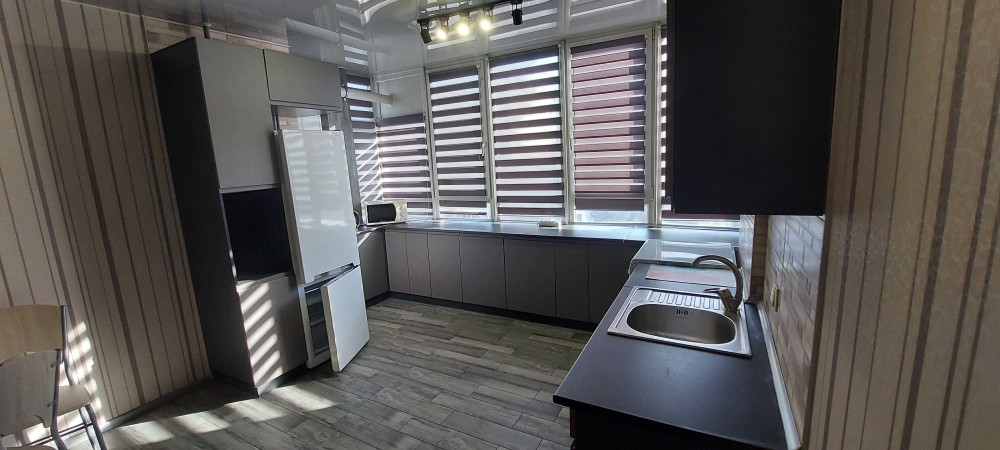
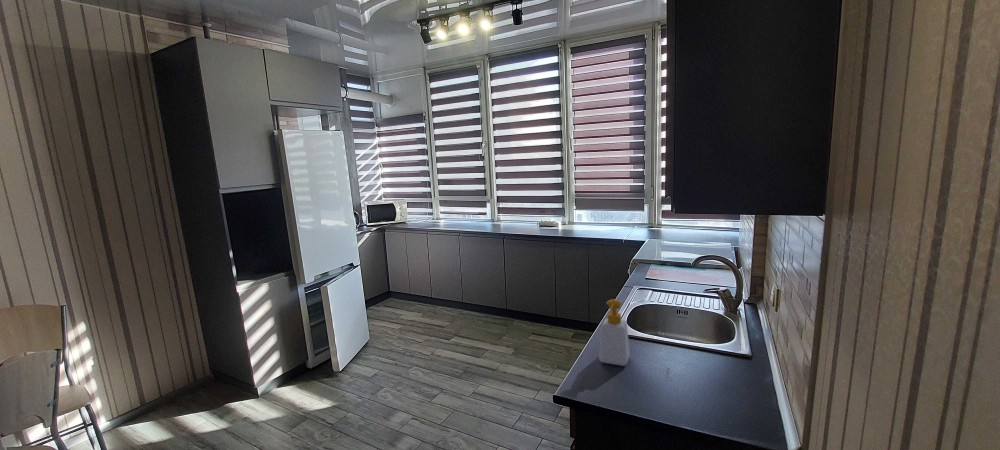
+ soap bottle (613, 332)
